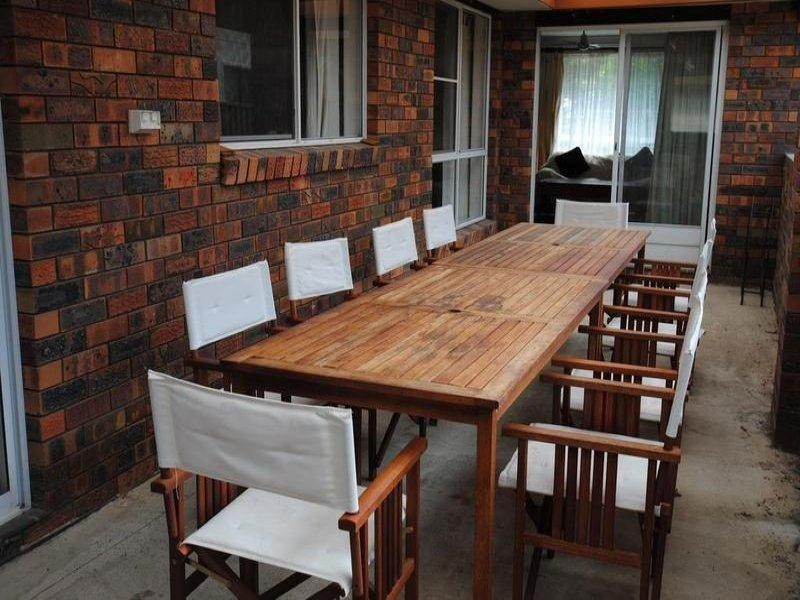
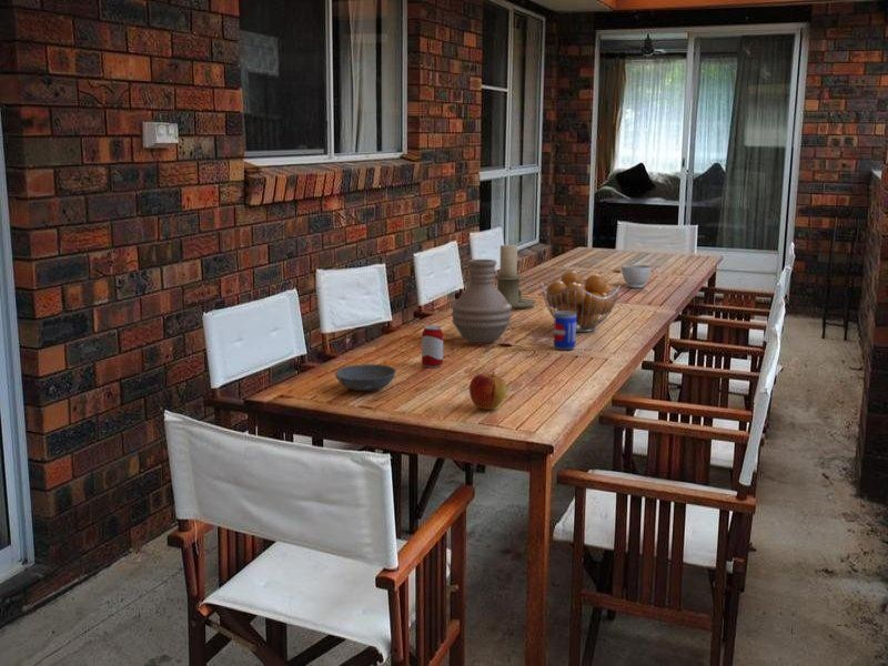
+ candle holder (508, 275)
+ beer can (565, 330)
+ vase (482, 301)
+ fruit basket (579, 301)
+ apple (487, 389)
+ beverage can (432, 345)
+ bowl (365, 379)
+ bowl (635, 276)
